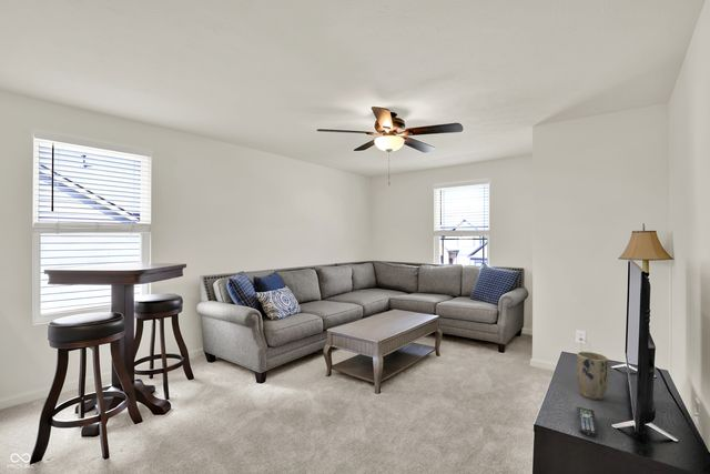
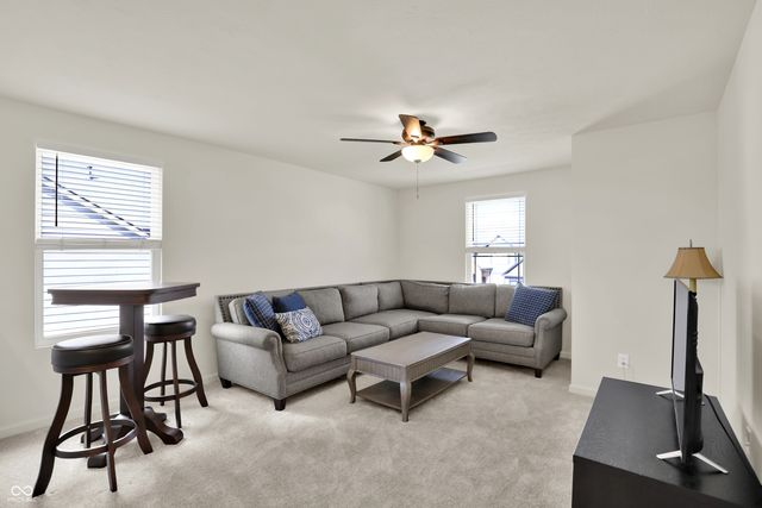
- plant pot (591, 375)
- remote control (586, 420)
